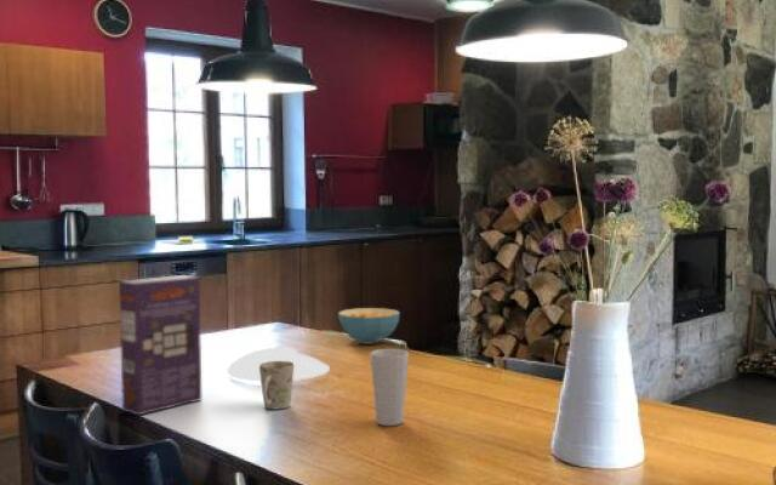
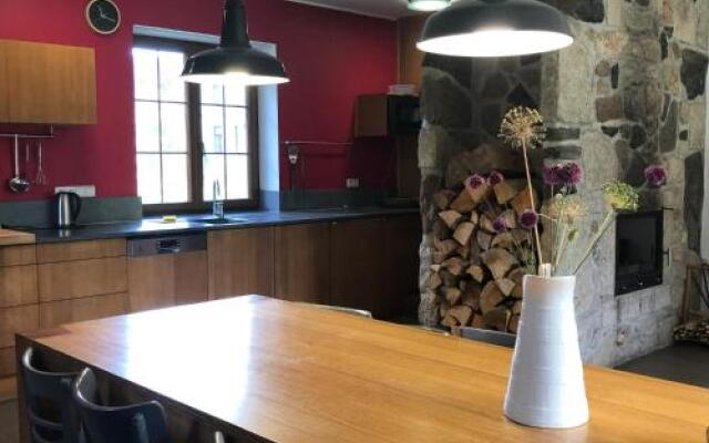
- cereal bowl (369, 326)
- plate (279, 359)
- cereal box (161, 342)
- cup (389, 387)
- mug (274, 387)
